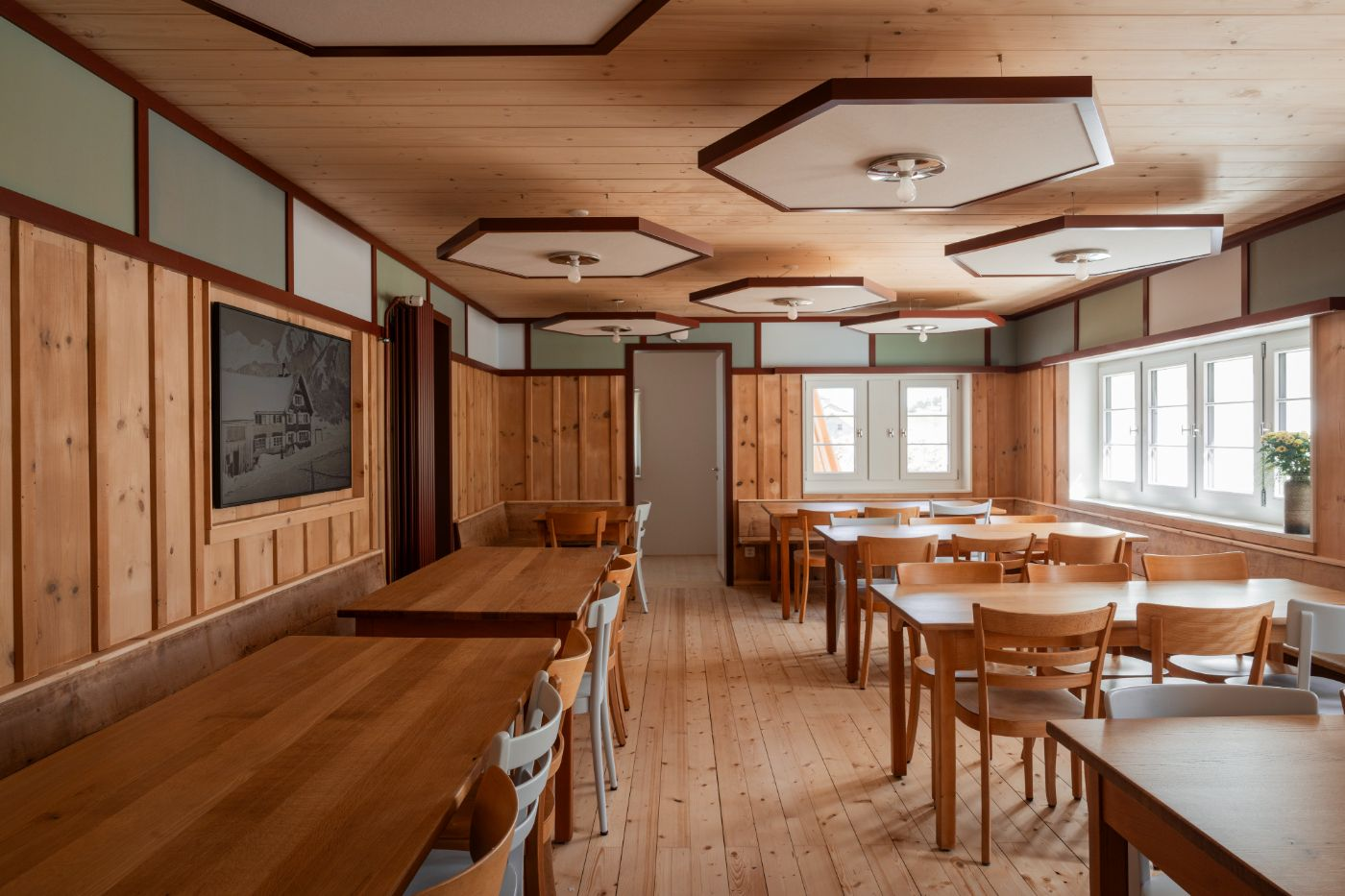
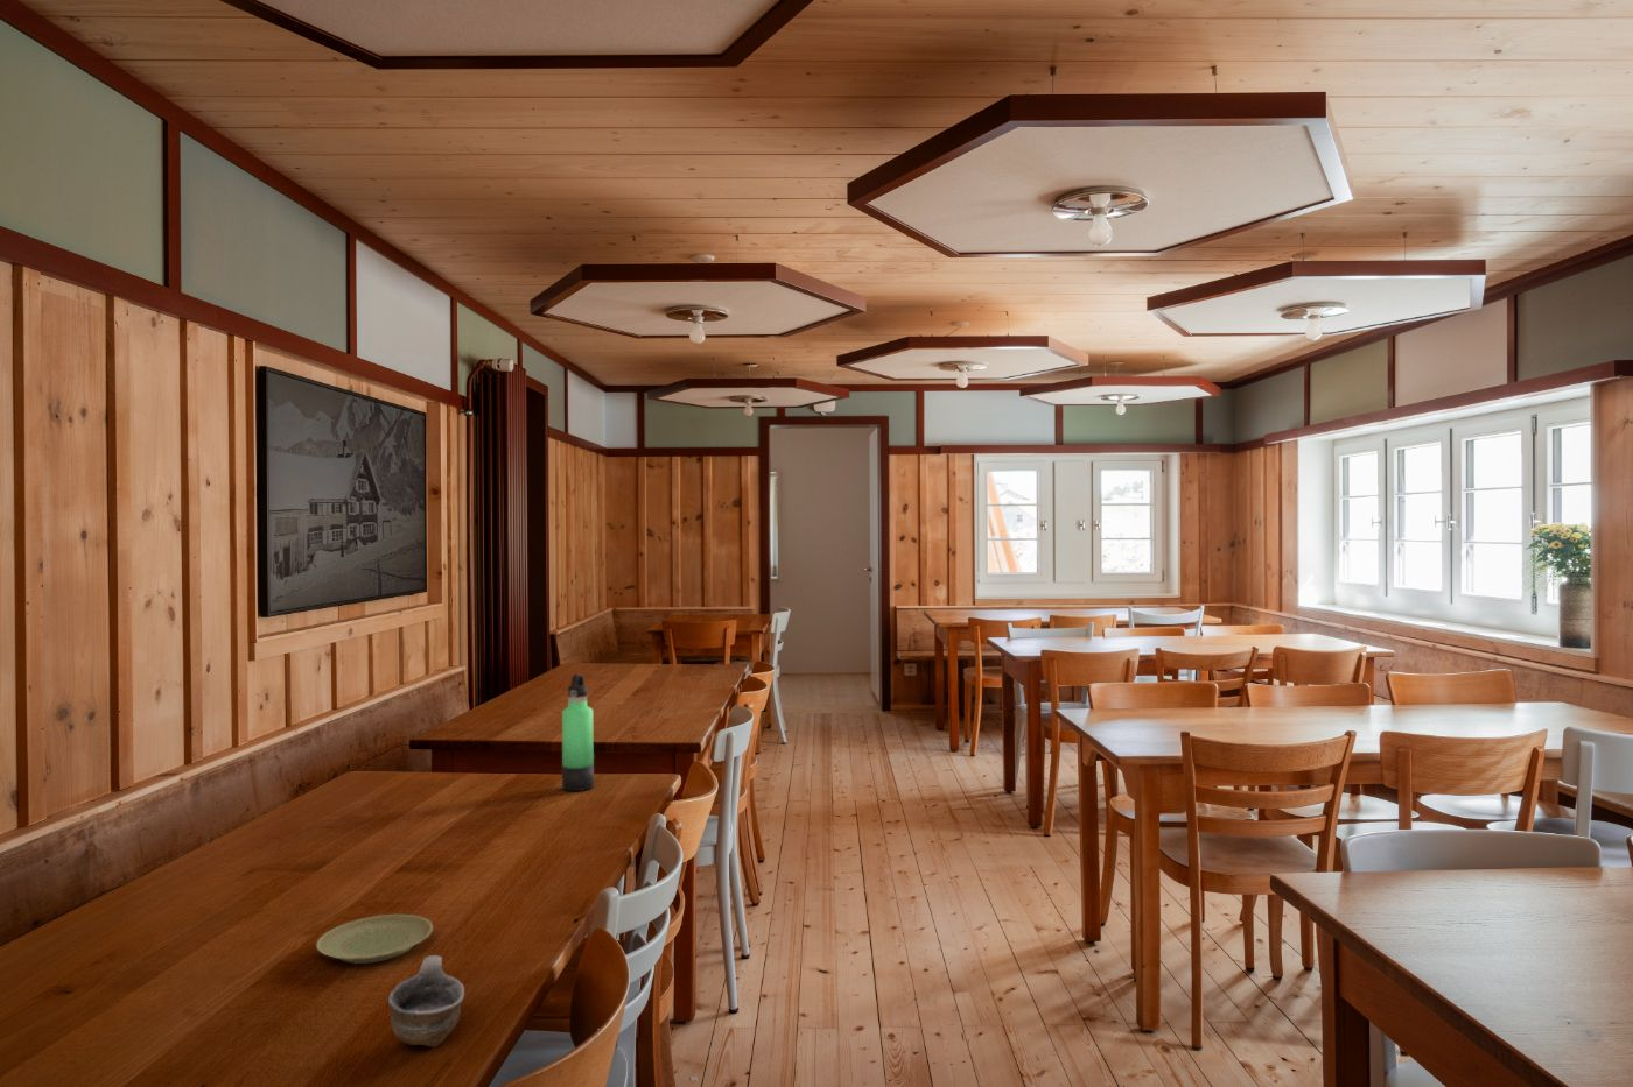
+ thermos bottle (578, 730)
+ plate (375, 941)
+ cup (431, 1003)
